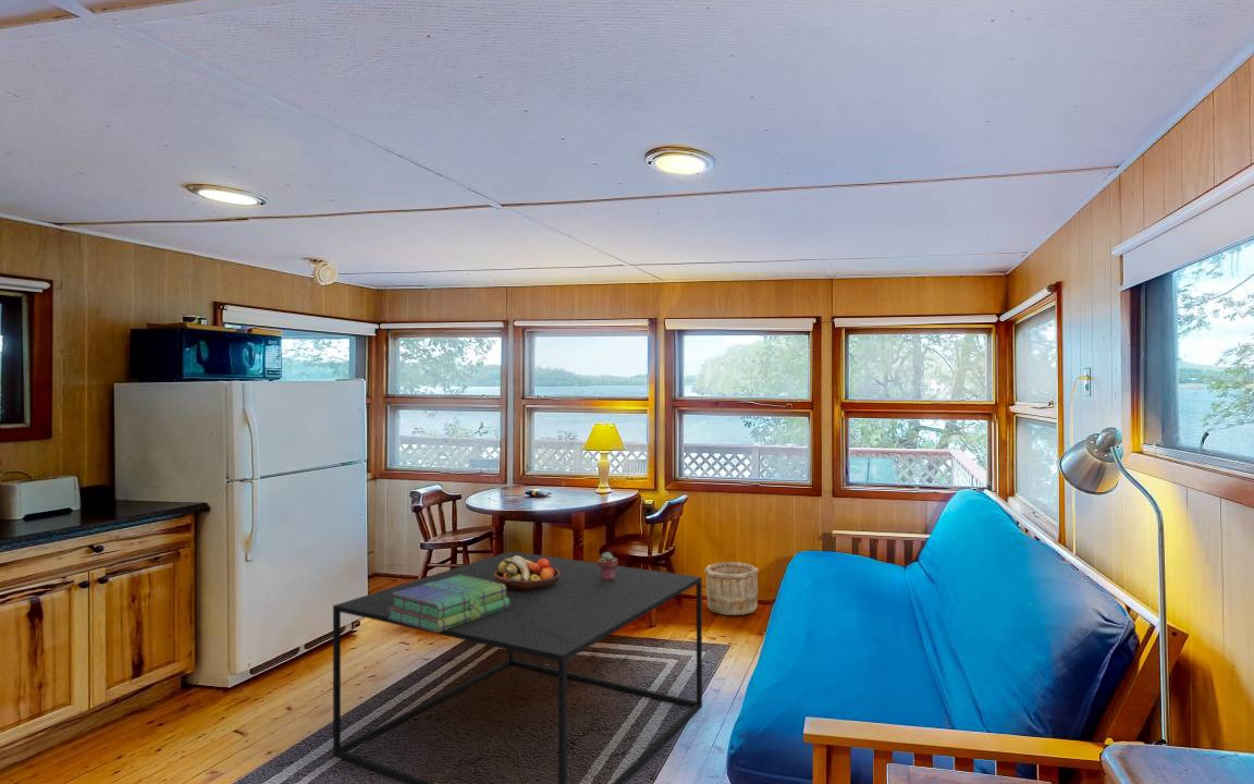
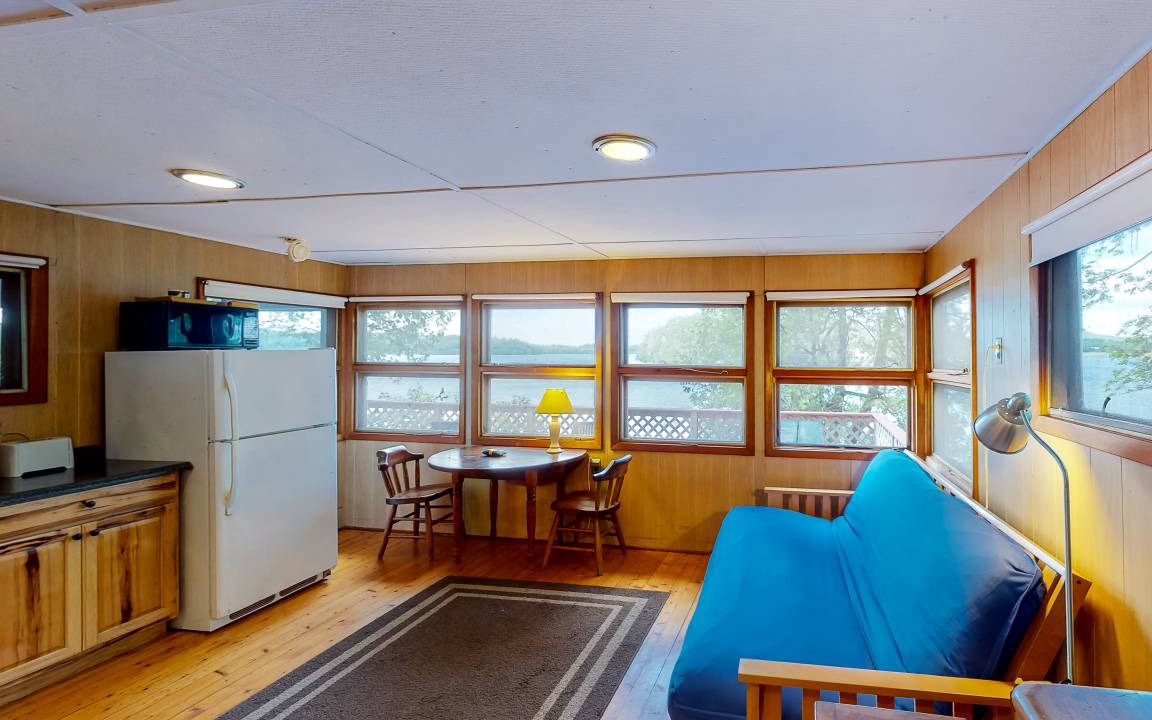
- potted succulent (607, 564)
- stack of books (450, 600)
- coffee table (530, 663)
- wooden bucket (732, 588)
- fruit bowl (527, 569)
